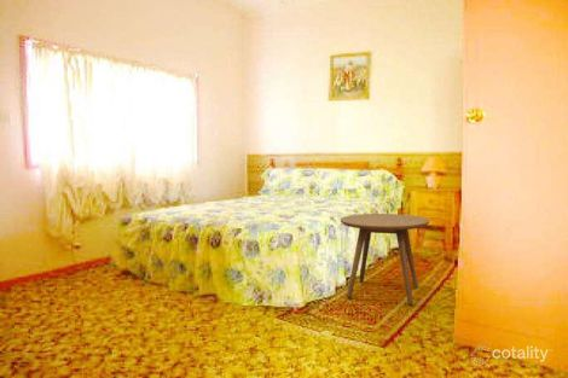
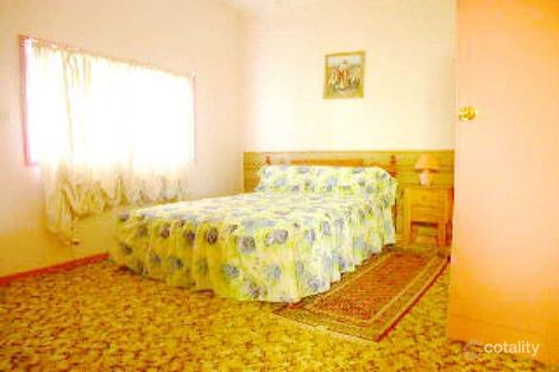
- side table (367, 251)
